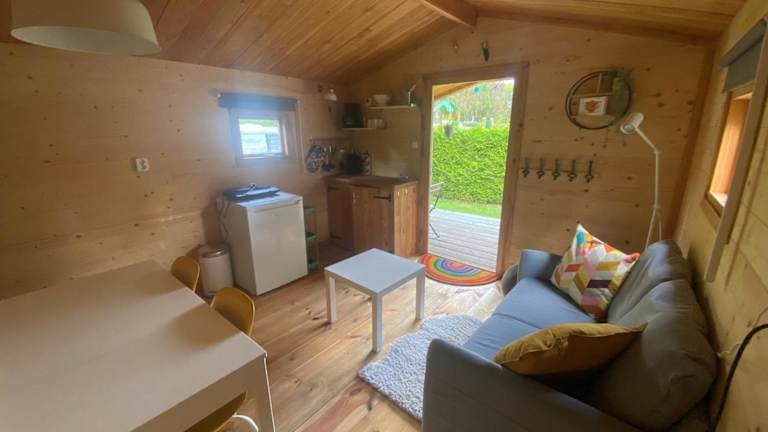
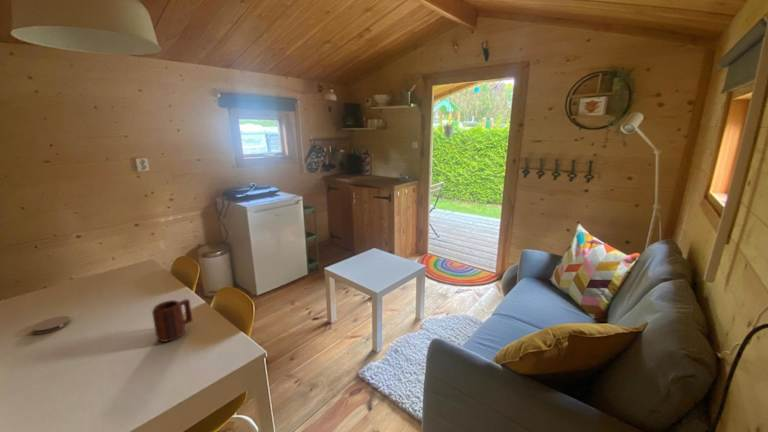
+ mug (174, 318)
+ coaster (51, 324)
